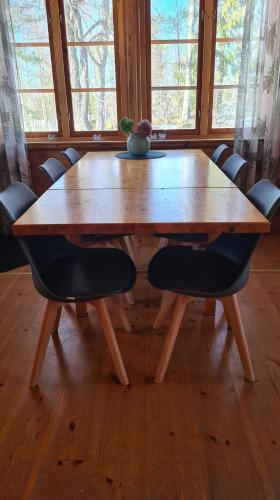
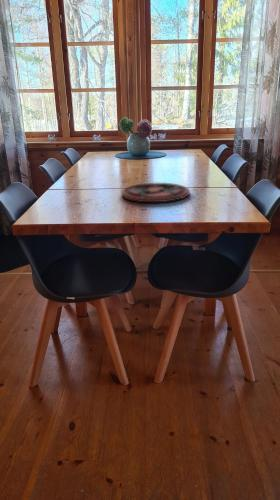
+ plate (155, 191)
